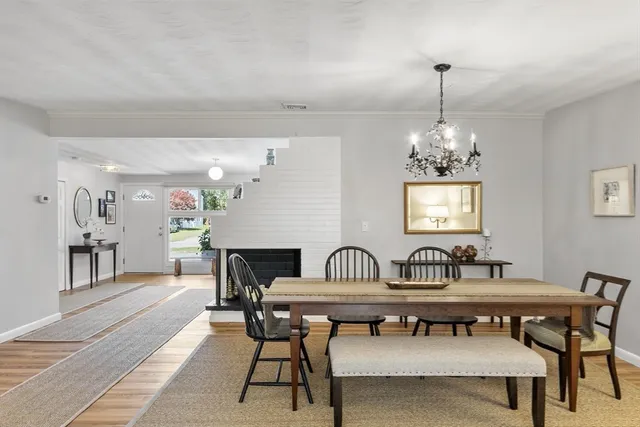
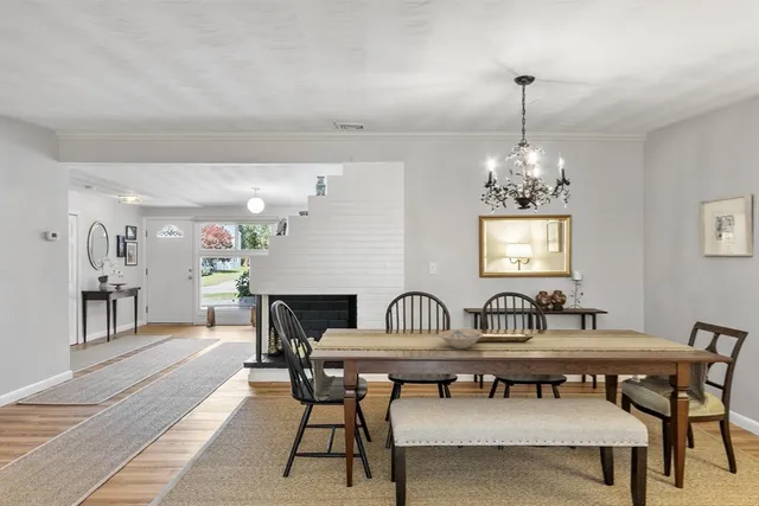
+ bowl (460, 339)
